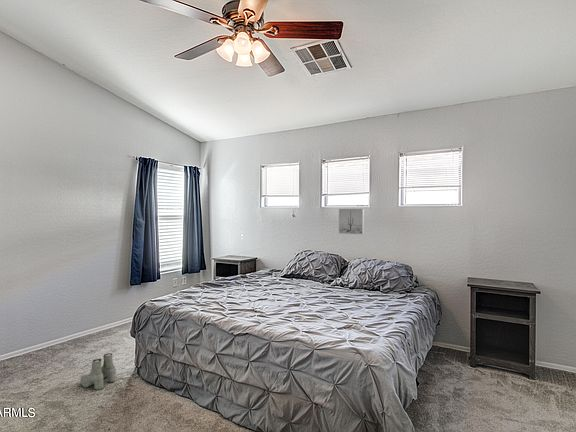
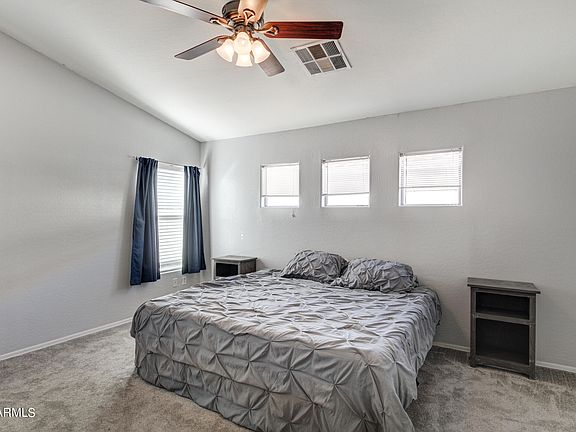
- boots (98, 369)
- wall art (351, 221)
